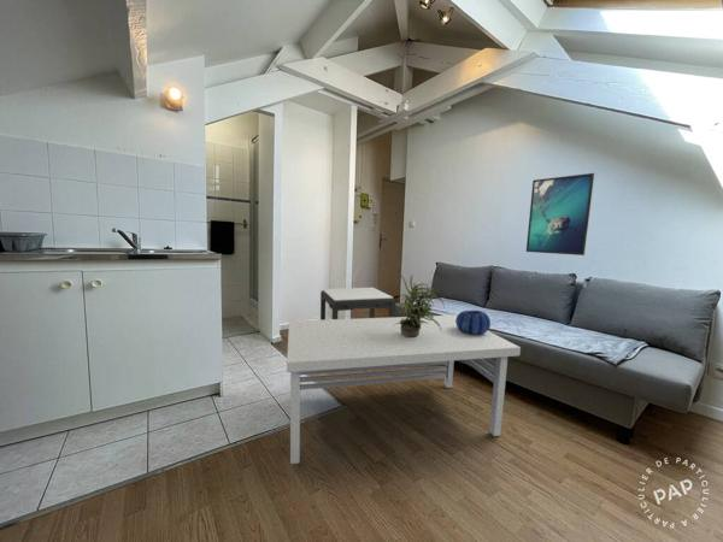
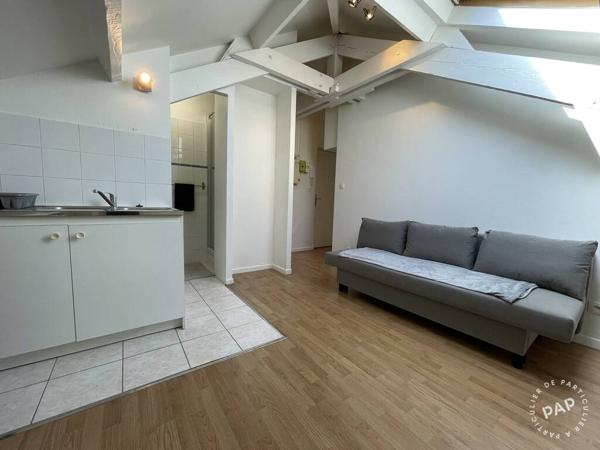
- potted plant (415, 304)
- coffee table (392, 375)
- side table (355, 308)
- decorative bowl (472, 320)
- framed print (557, 216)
